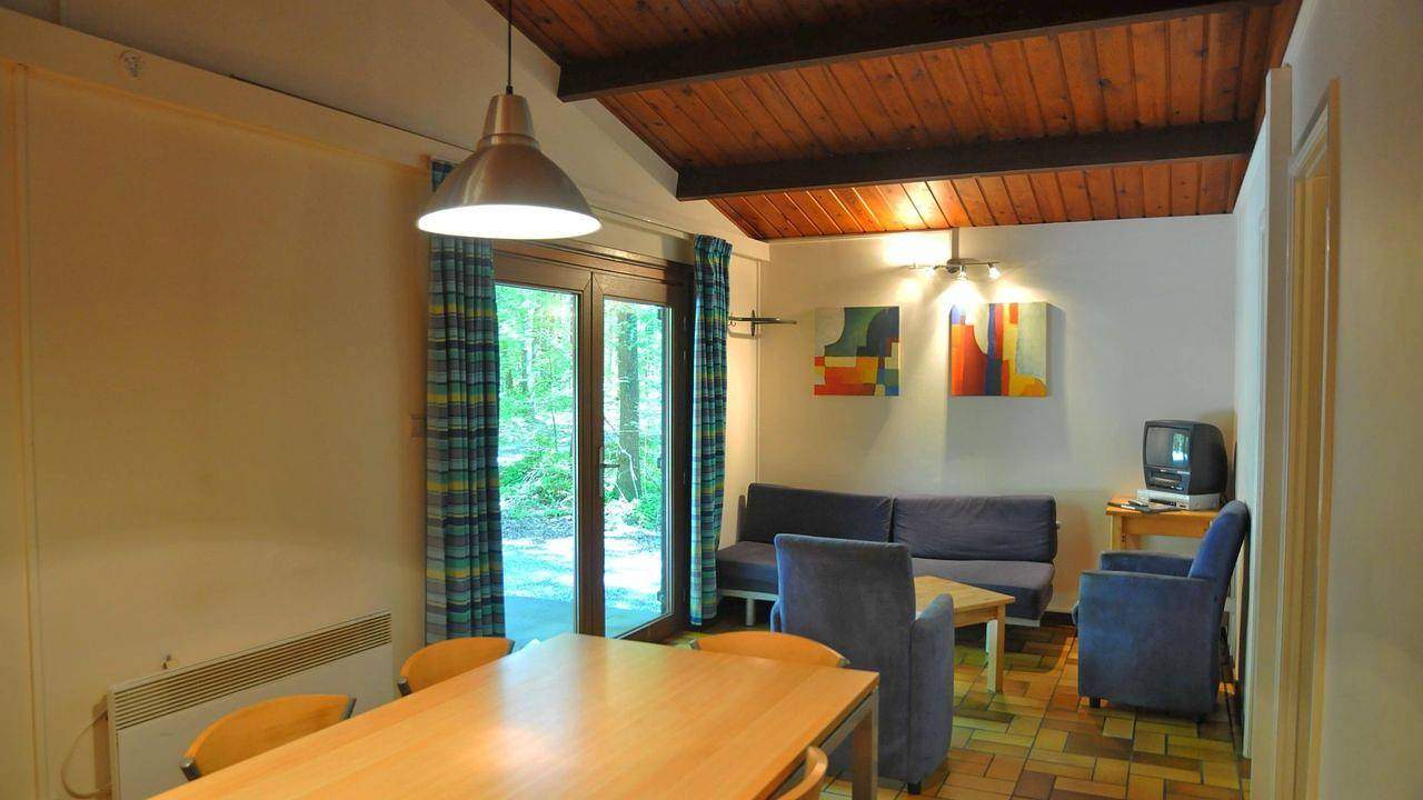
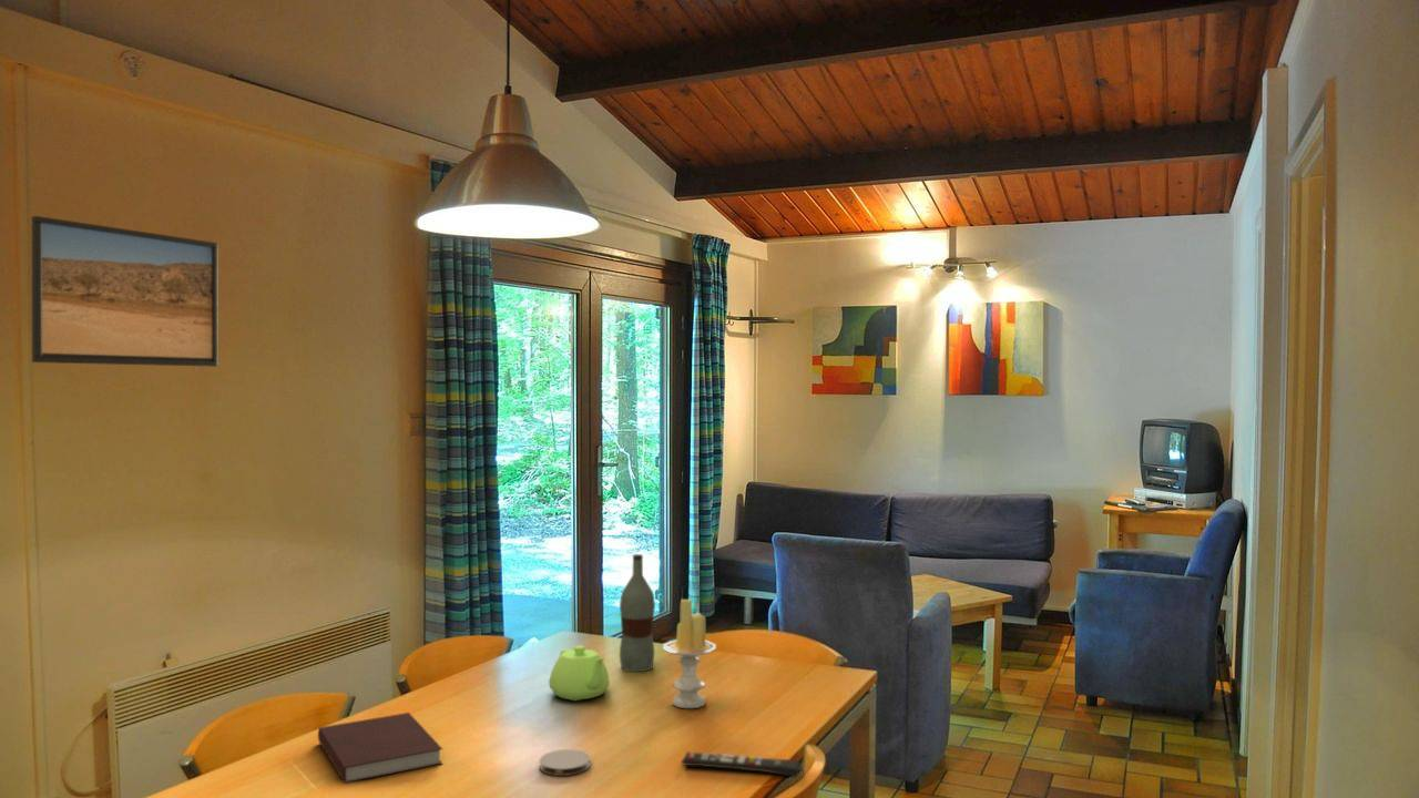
+ bottle (636, 611)
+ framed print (132, 297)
+ candle (688, 649)
+ coaster (564, 761)
+ teapot (581, 671)
+ remote control (741, 764)
+ notebook (378, 745)
